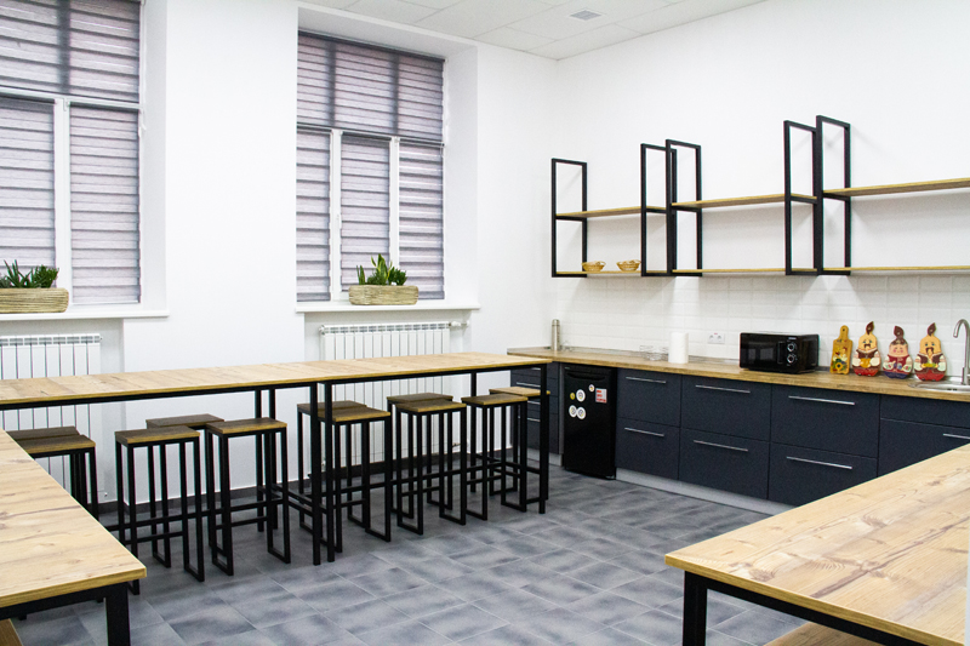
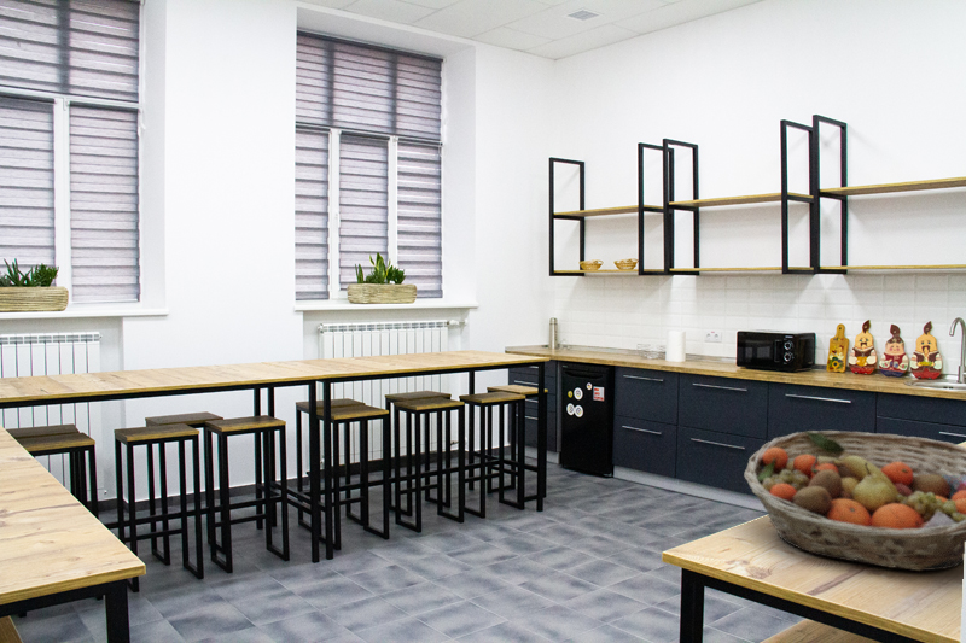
+ fruit basket (868, 493)
